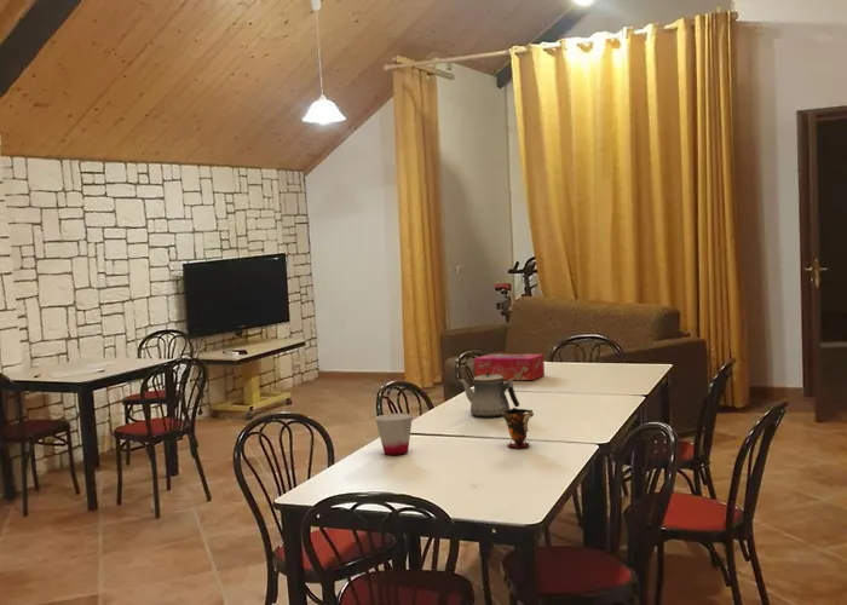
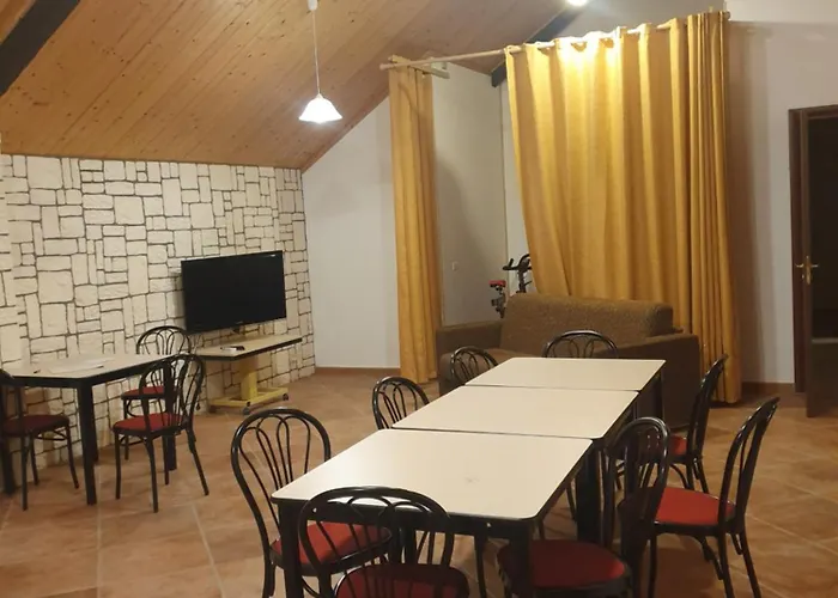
- cup (394, 434)
- tissue box (509, 367)
- teapot (488, 393)
- cup (518, 427)
